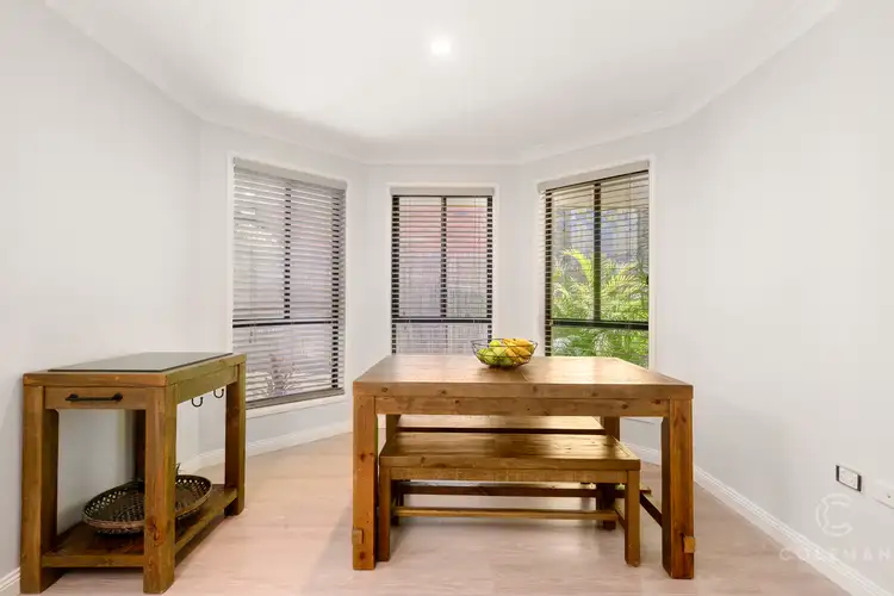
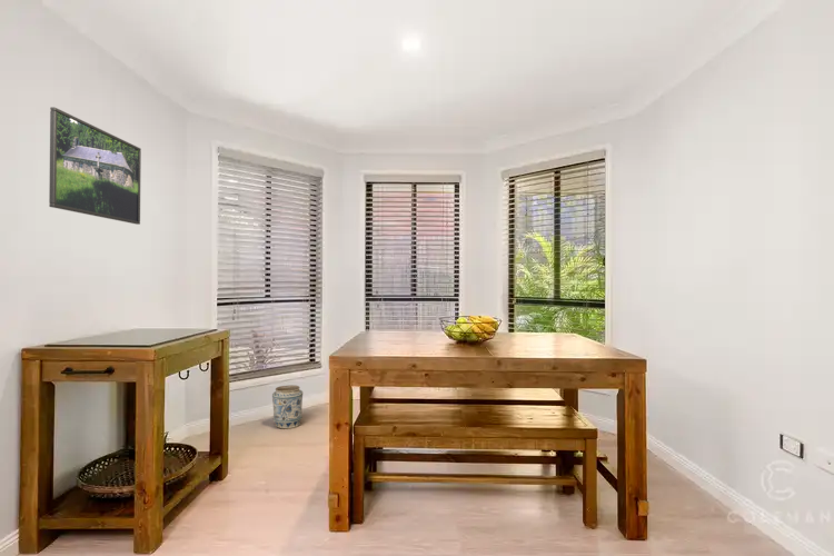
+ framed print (101, 173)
+ vase (287, 406)
